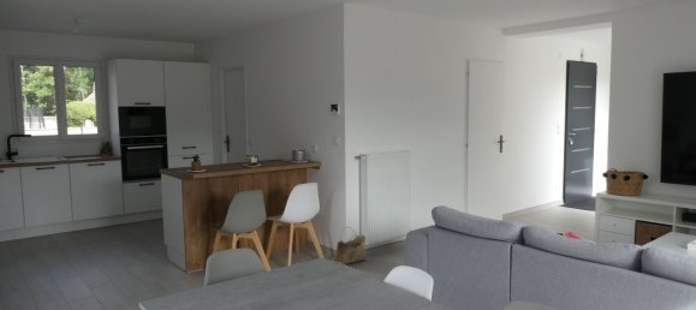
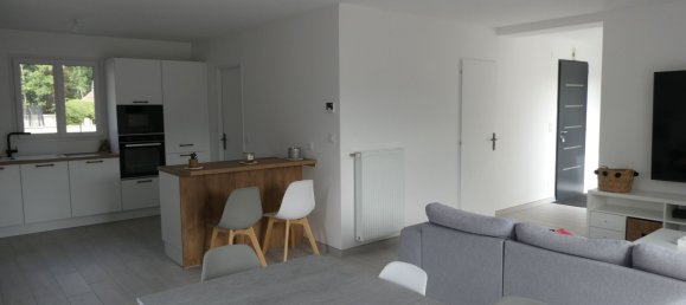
- basket (351, 245)
